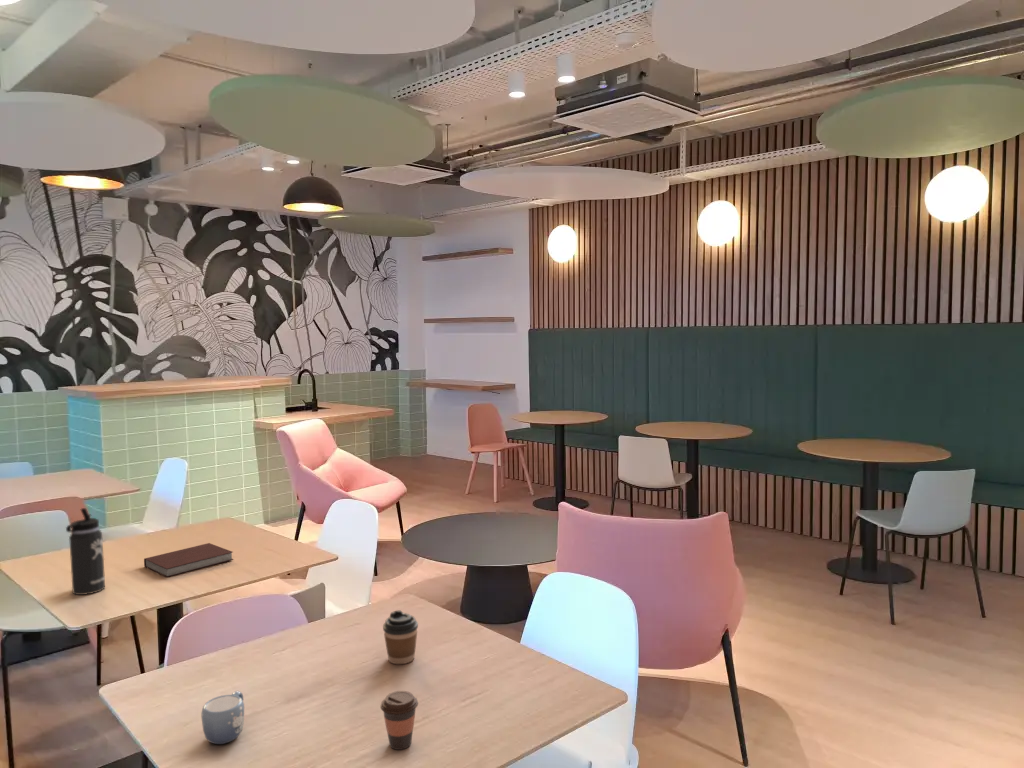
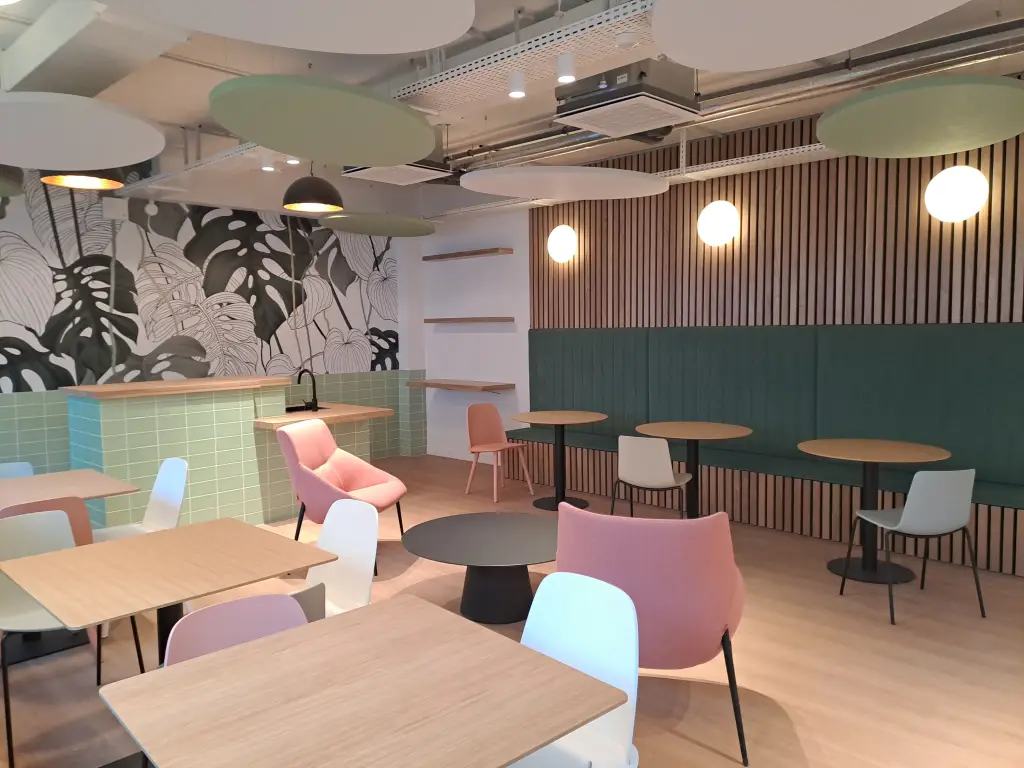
- notebook (189, 559)
- coffee cup (399, 720)
- thermos bottle (84, 550)
- coffee cup (400, 636)
- mug (227, 716)
